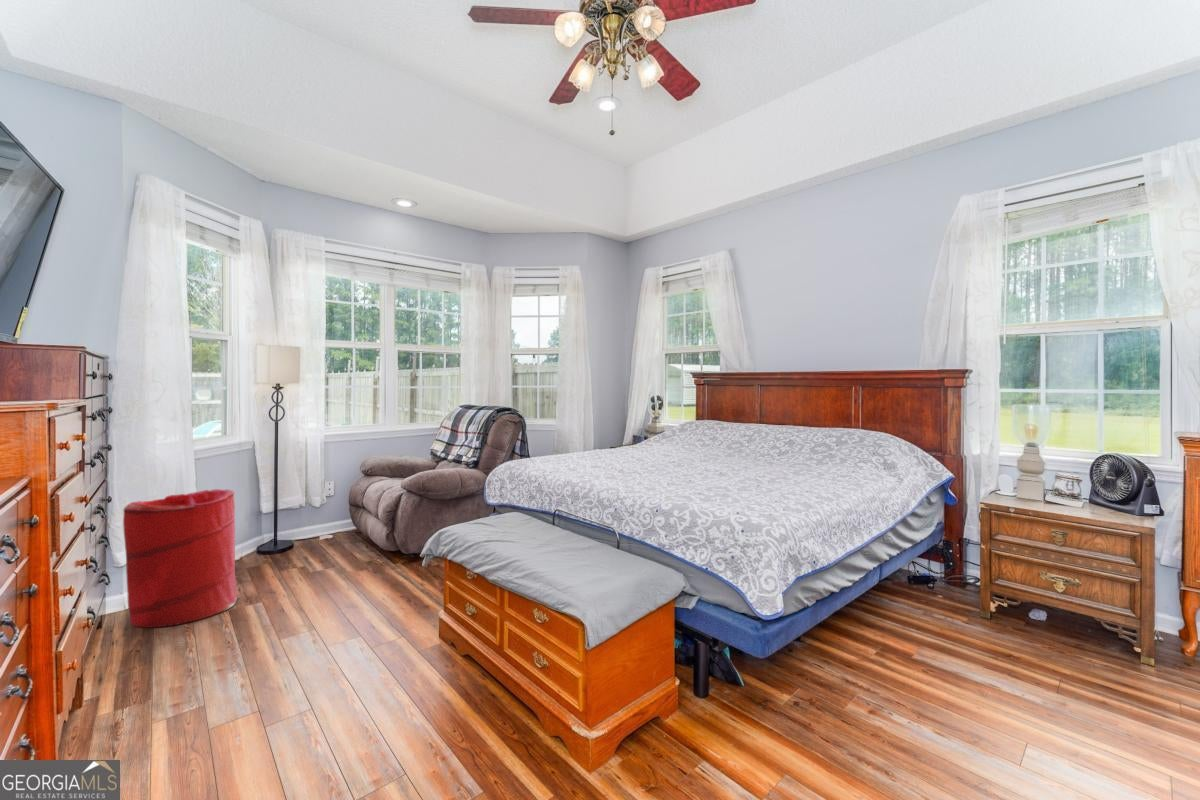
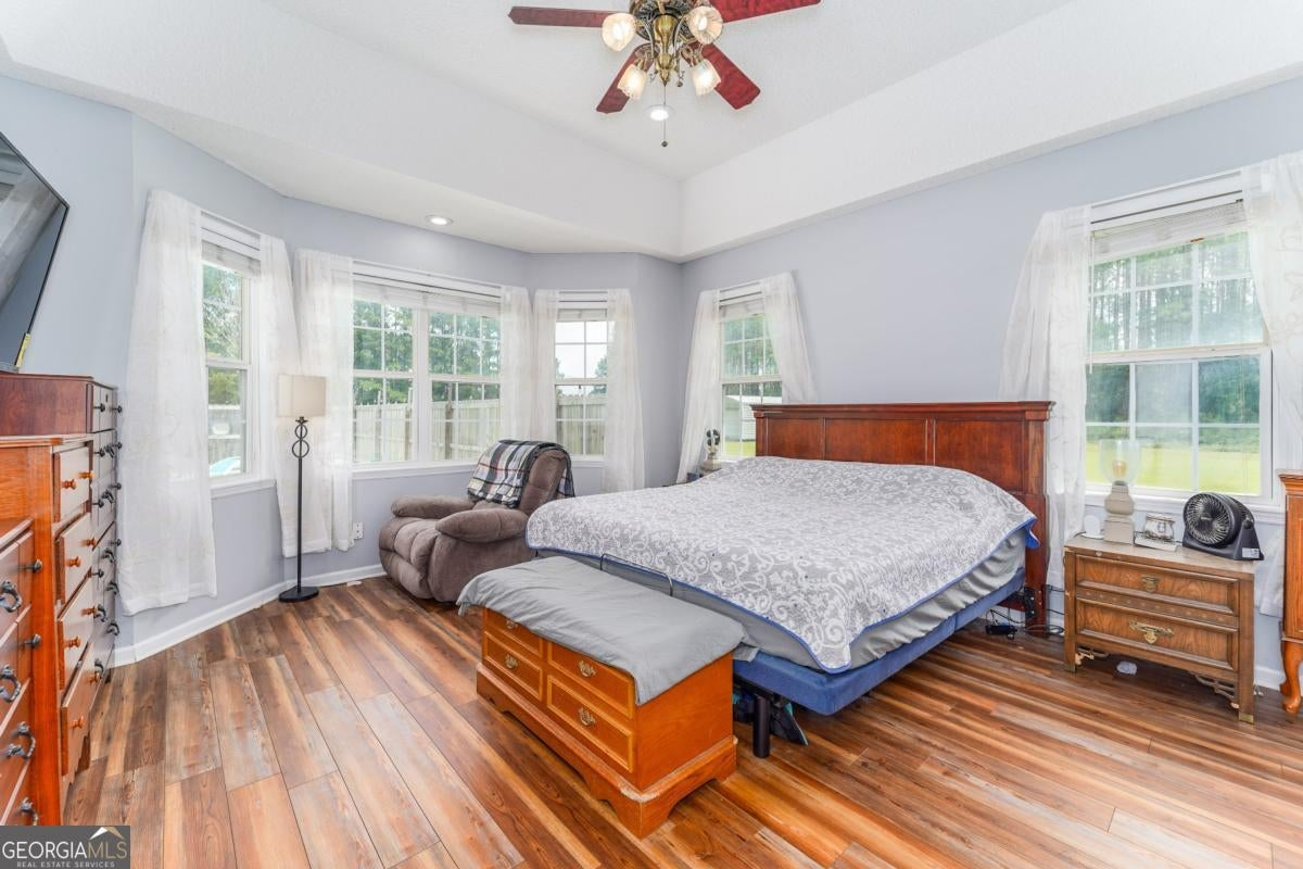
- laundry hamper (183, 551)
